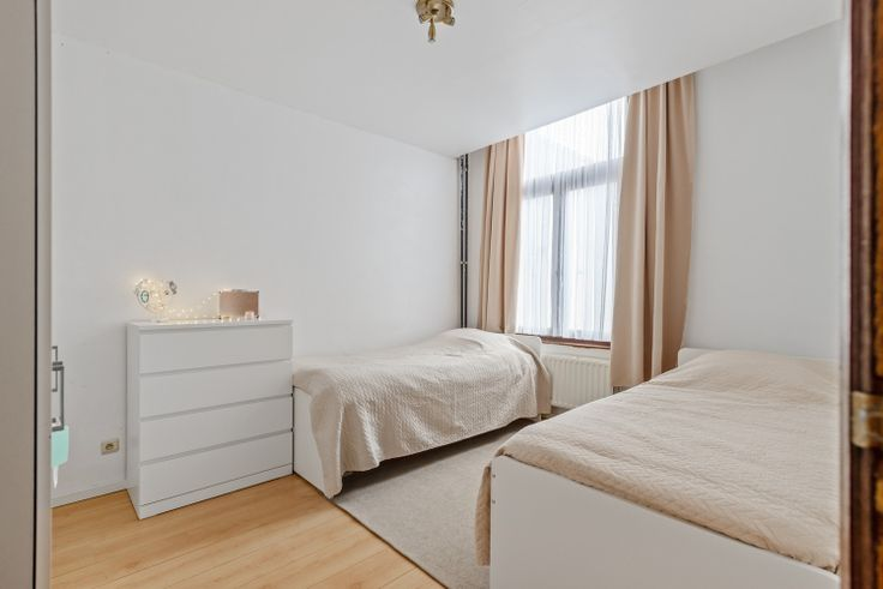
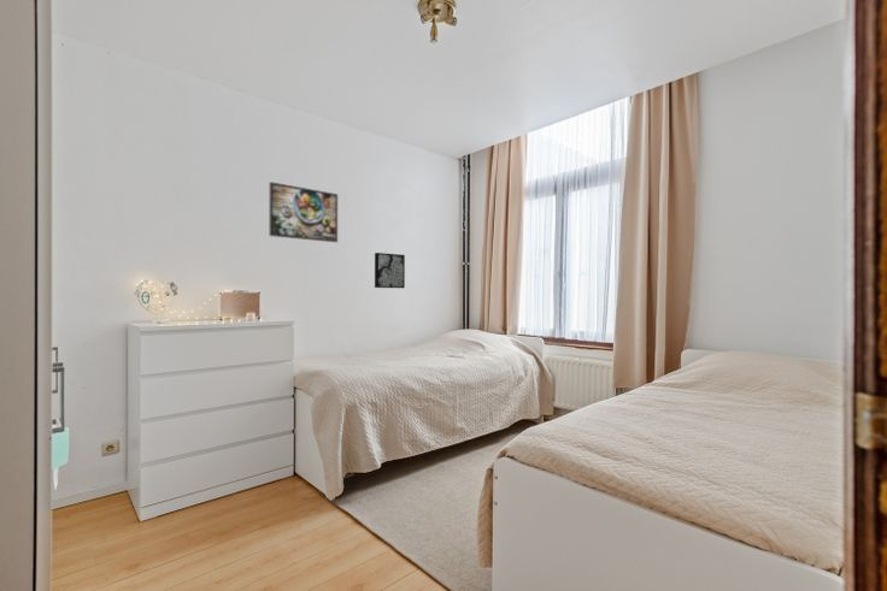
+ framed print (305, 213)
+ wall art (389, 271)
